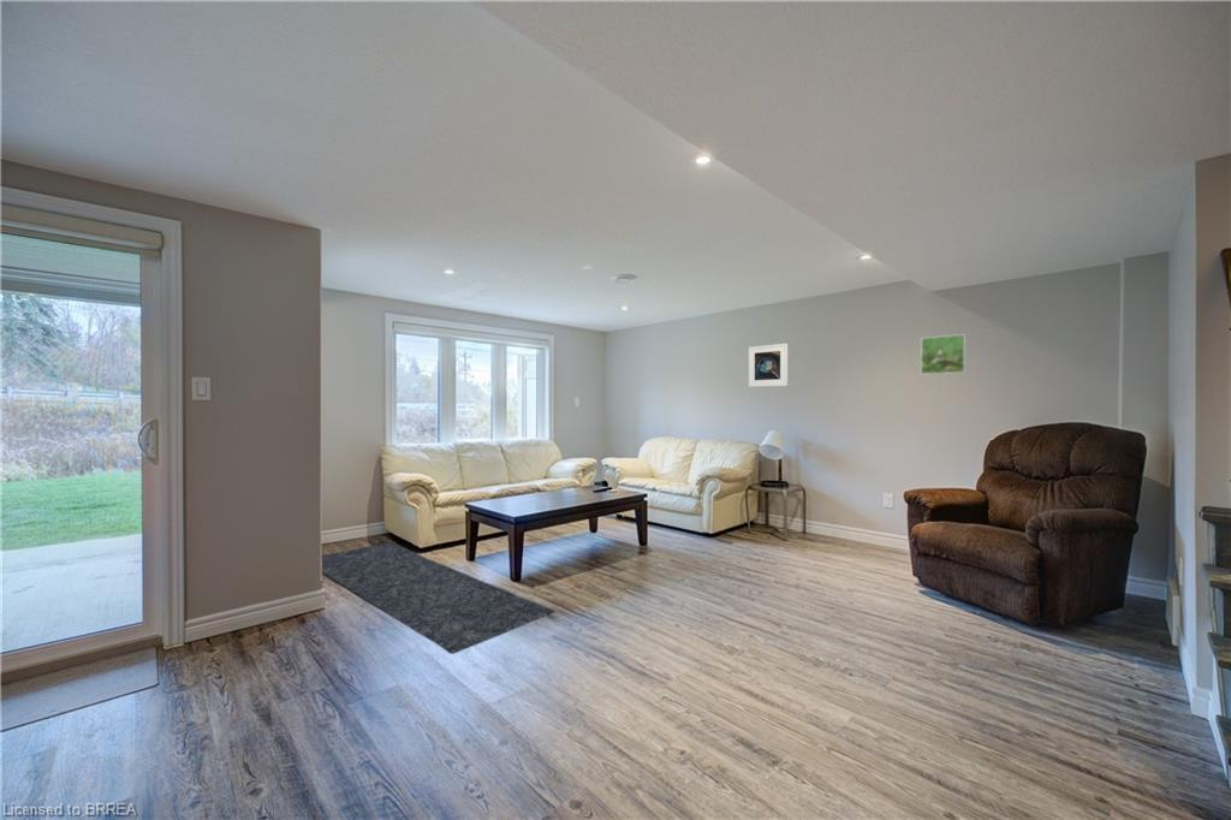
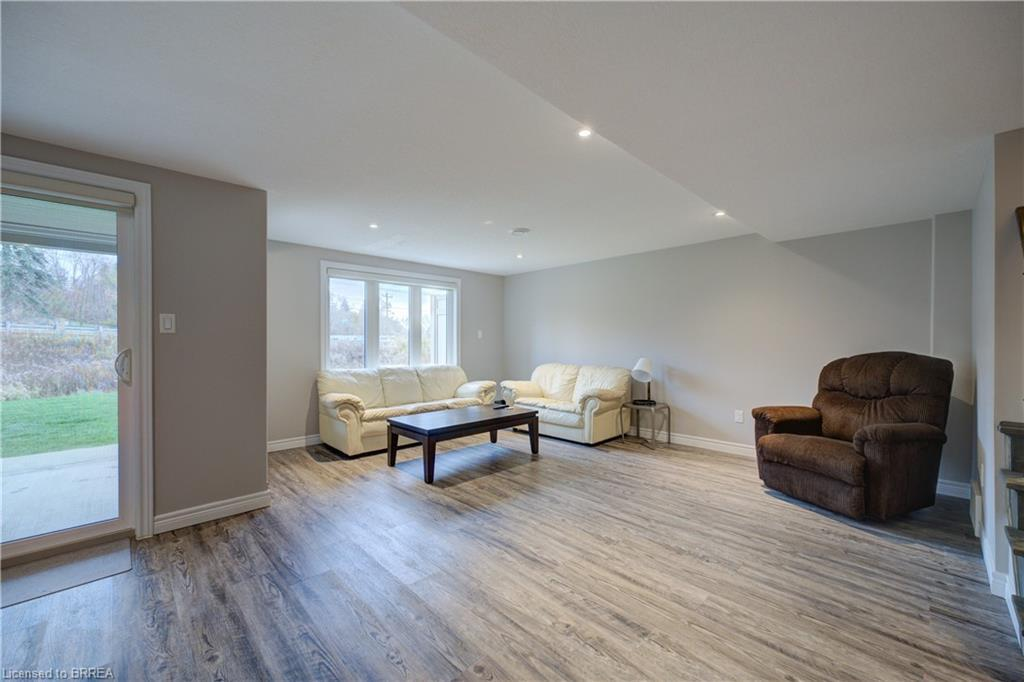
- rug (411, 582)
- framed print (767, 366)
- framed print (942, 355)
